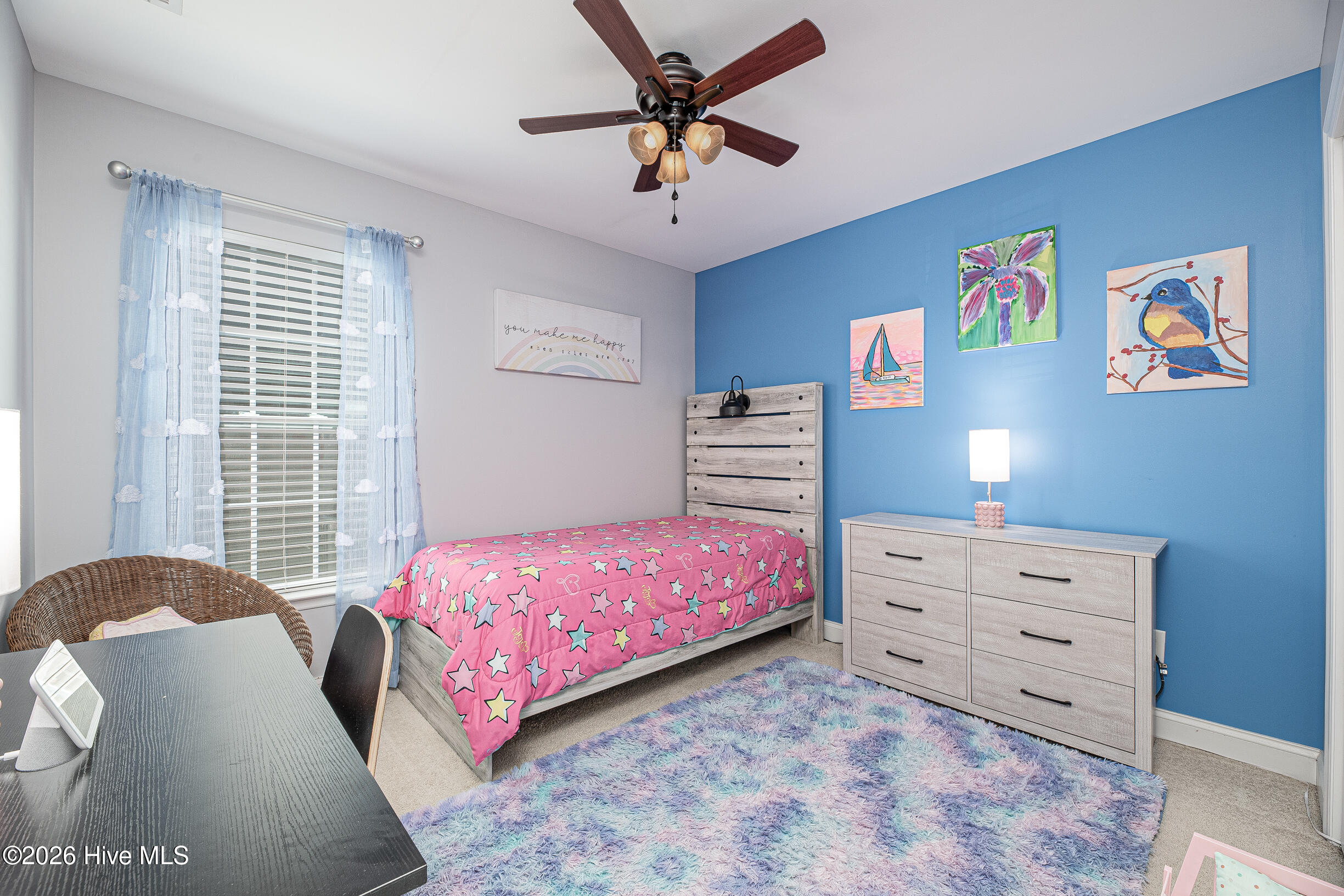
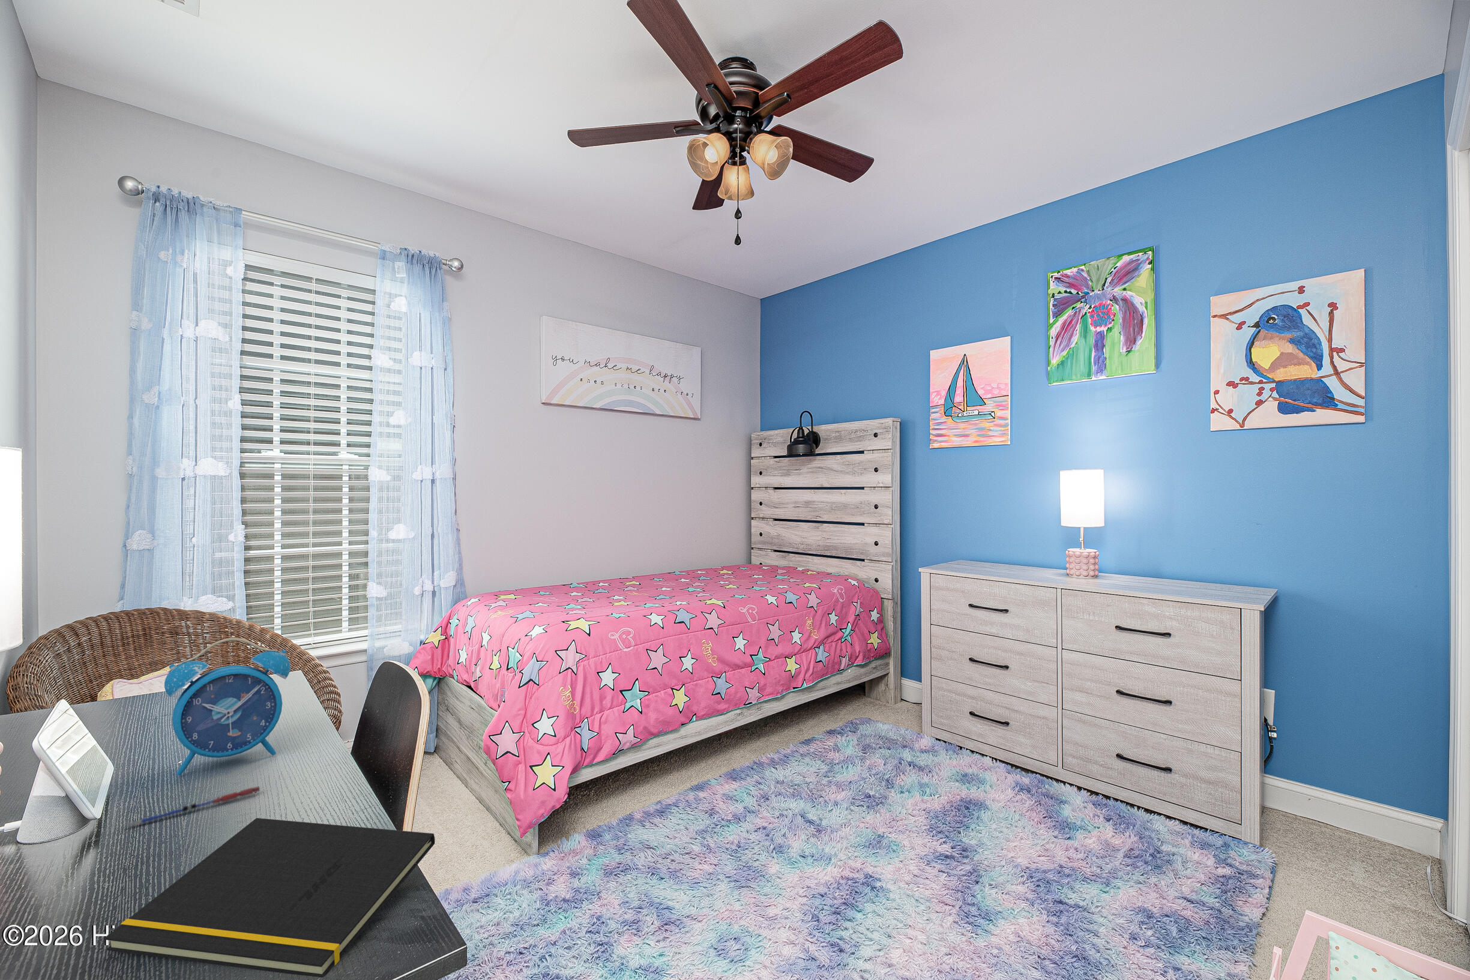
+ alarm clock (231, 700)
+ notepad (285, 886)
+ pen (198, 805)
